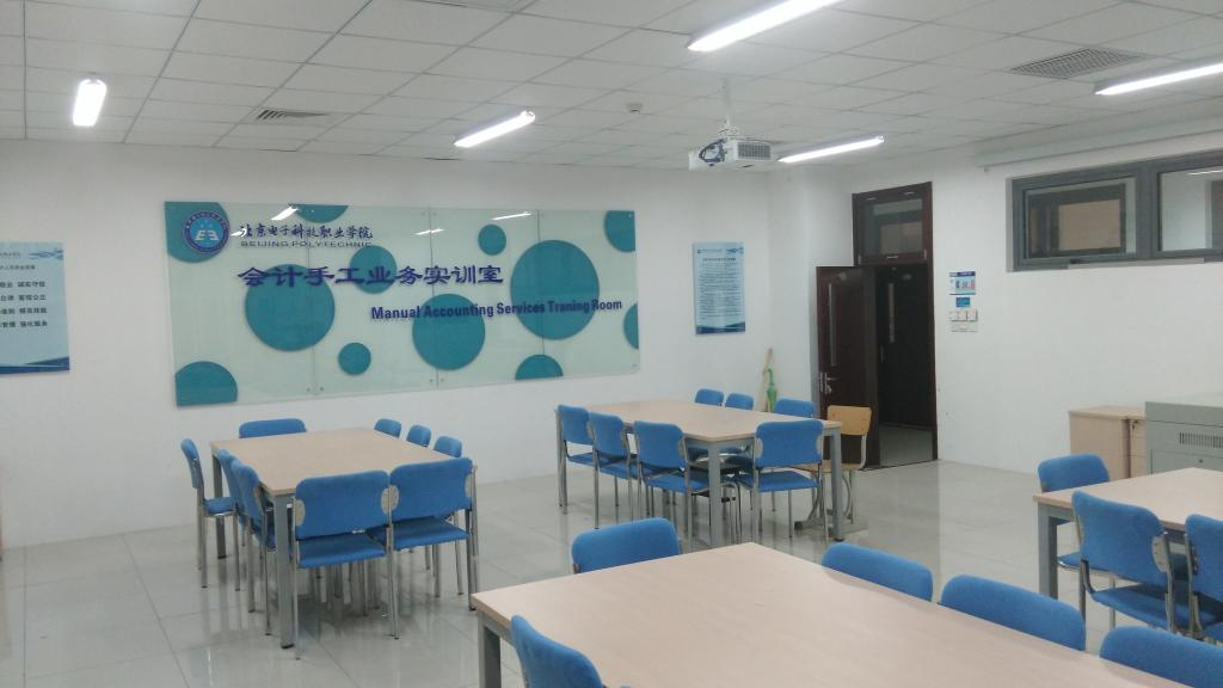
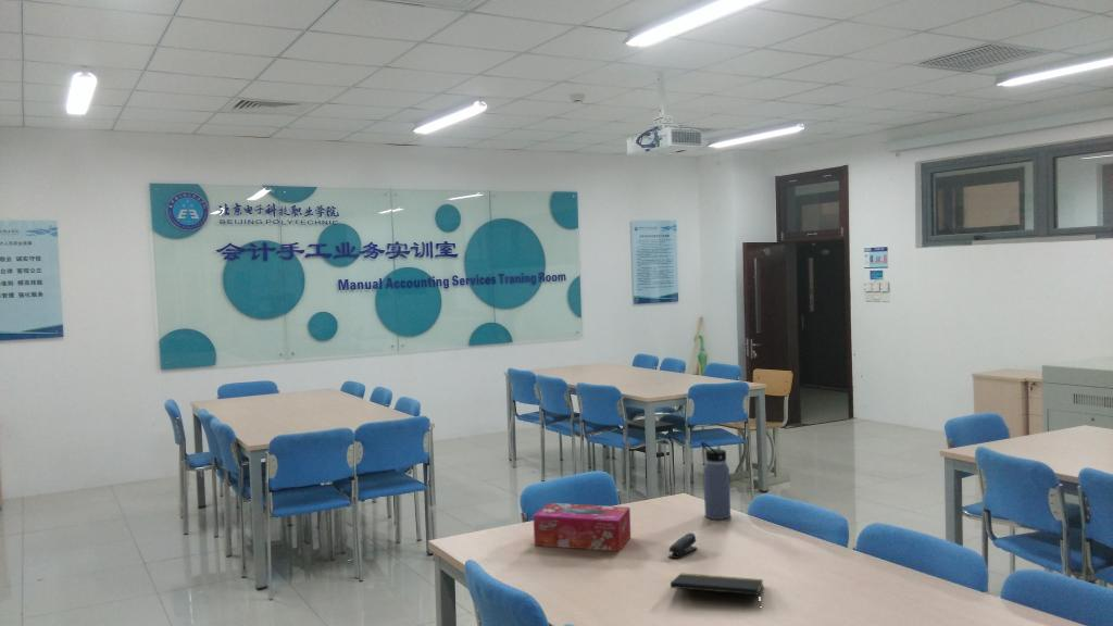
+ notepad (717, 584)
+ stapler (683, 544)
+ water bottle (715, 478)
+ tissue box (581, 526)
